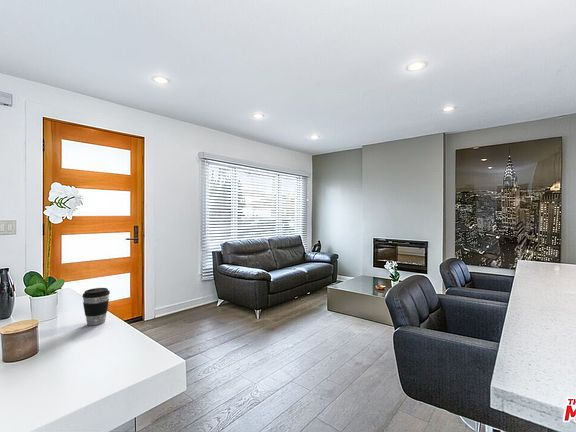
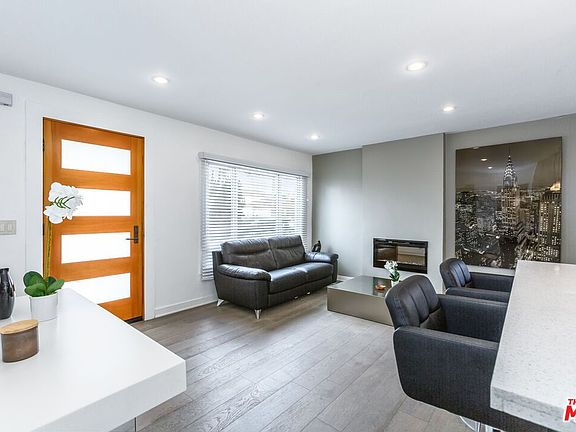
- coffee cup (96, 306)
